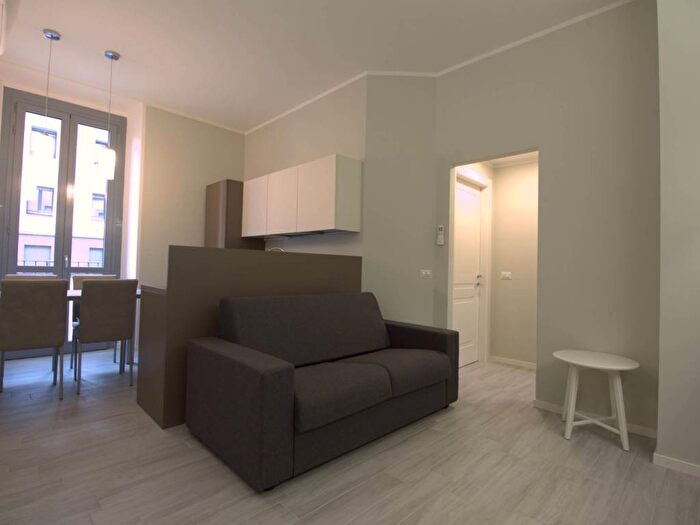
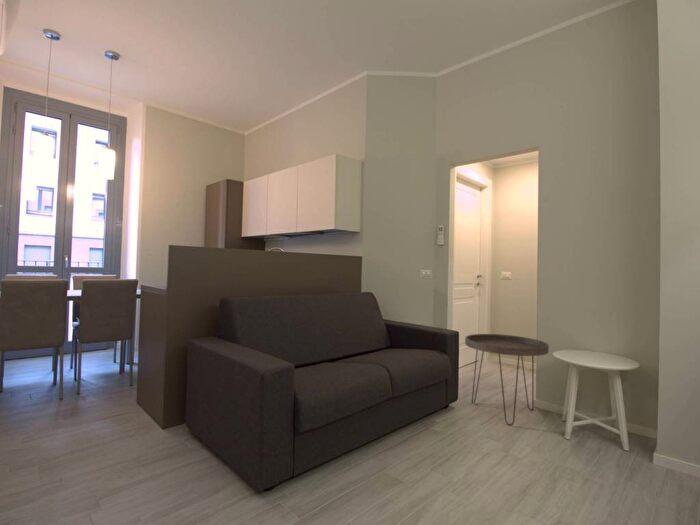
+ side table (501, 376)
